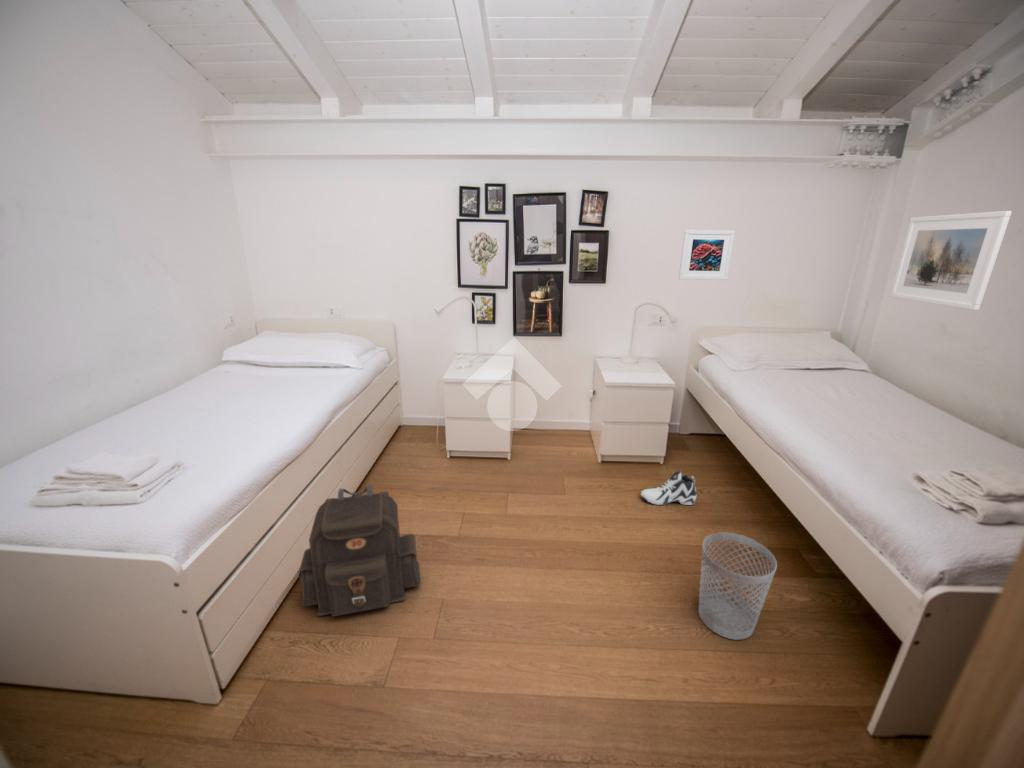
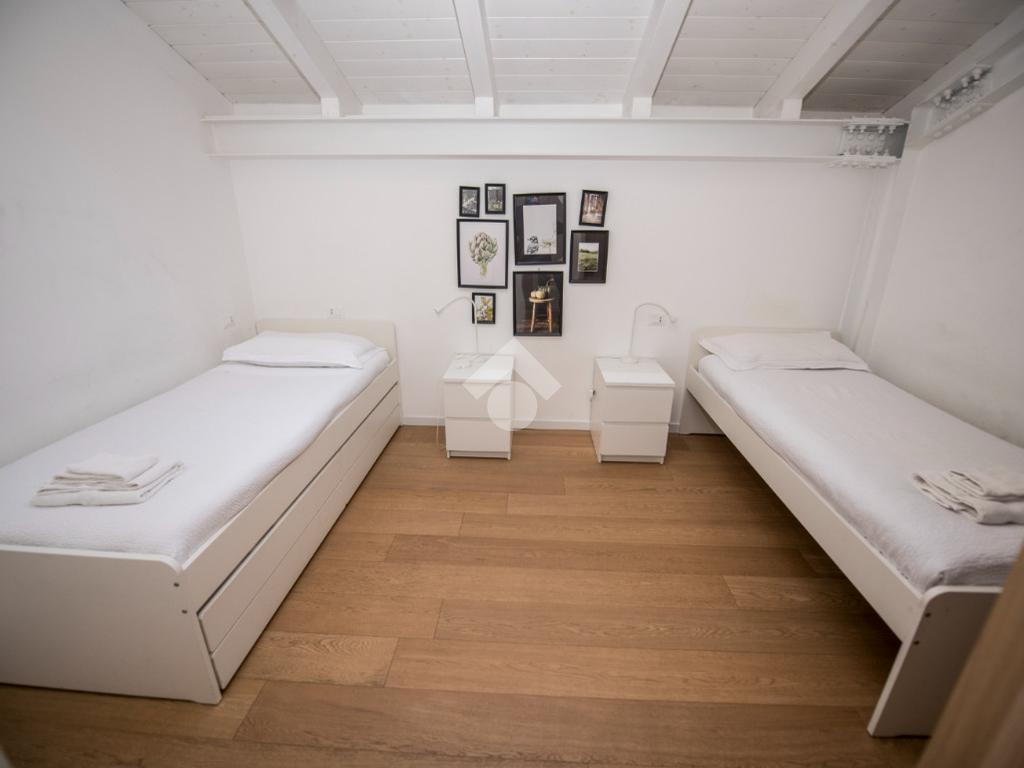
- sneaker (669, 485)
- backpack (359, 546)
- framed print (942, 260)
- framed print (706, 255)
- wastebasket (731, 586)
